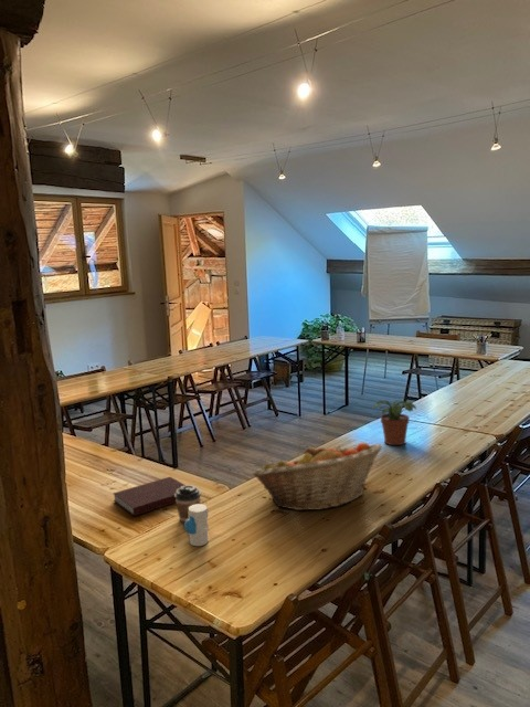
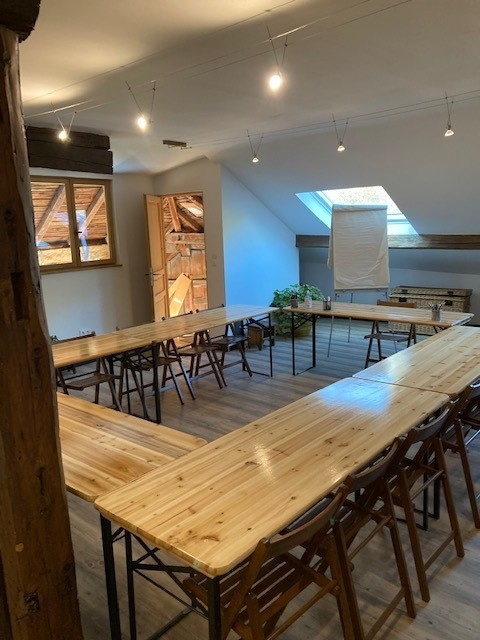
- notebook (153, 495)
- potted plant (393, 422)
- toy (194, 525)
- fruit basket (318, 469)
- coffee cup (188, 502)
